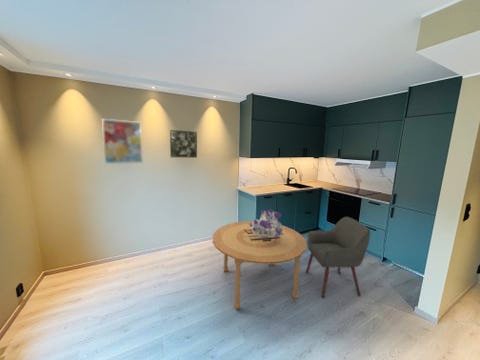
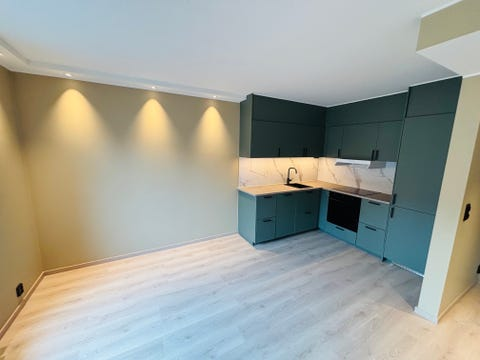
- wall art (123, 142)
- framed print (183, 144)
- dining table (257, 259)
- chair (335, 253)
- bouquet (267, 225)
